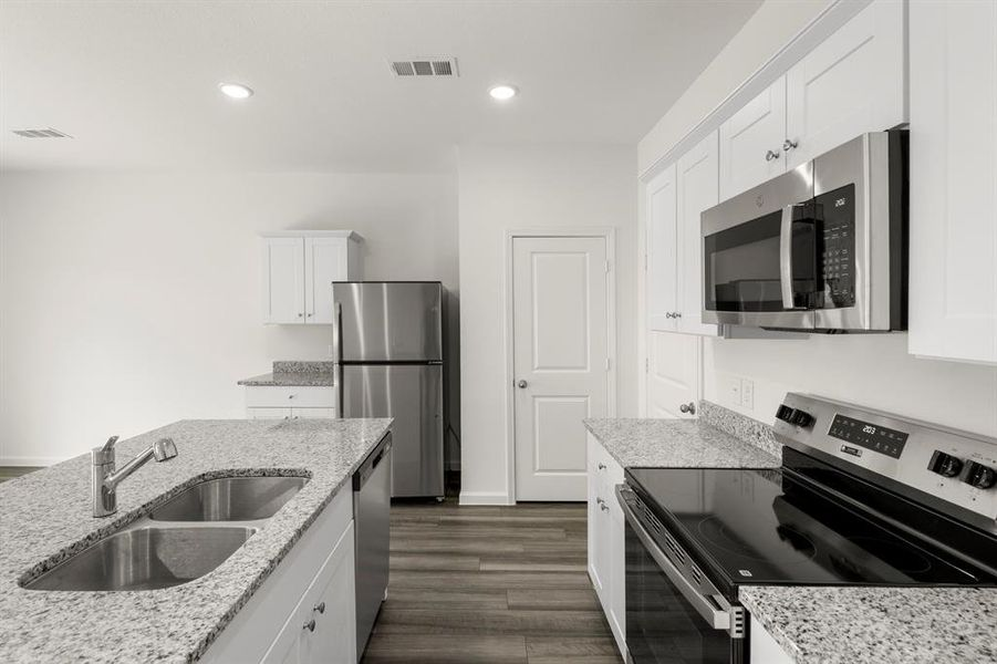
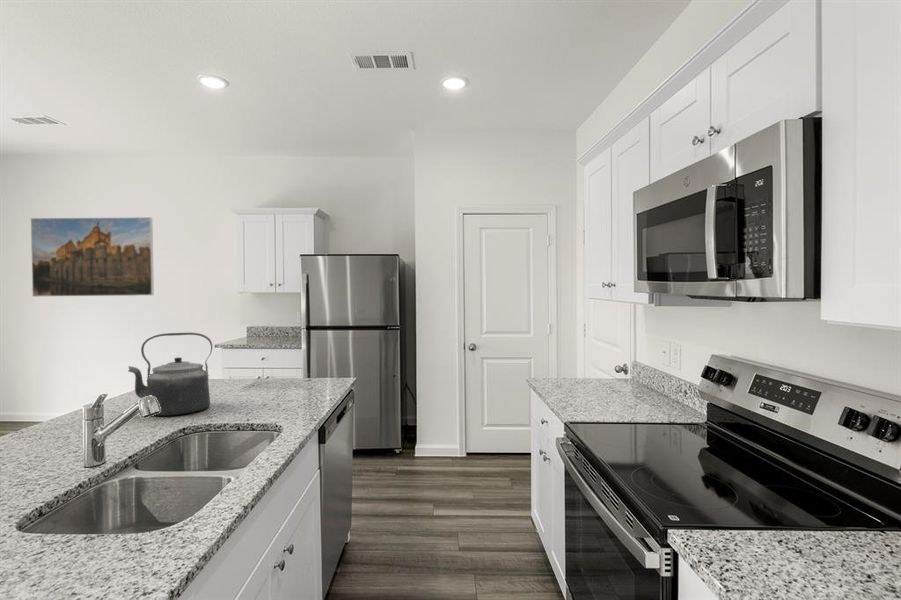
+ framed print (92, 257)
+ kettle (171, 371)
